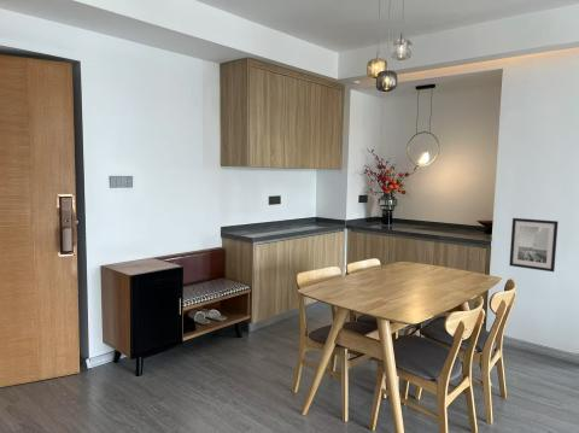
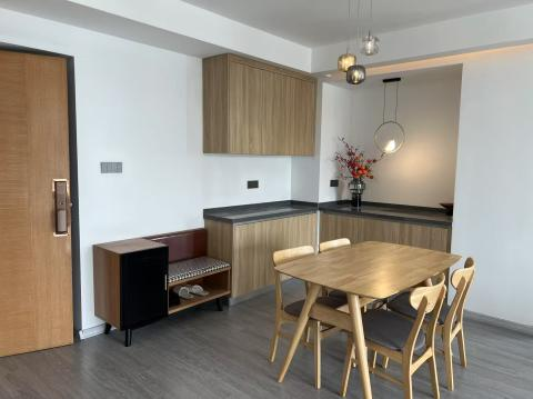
- wall art (532, 244)
